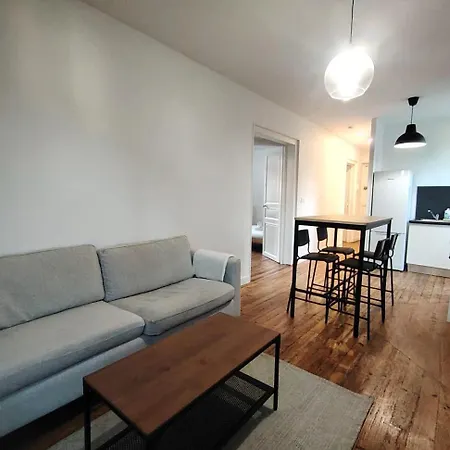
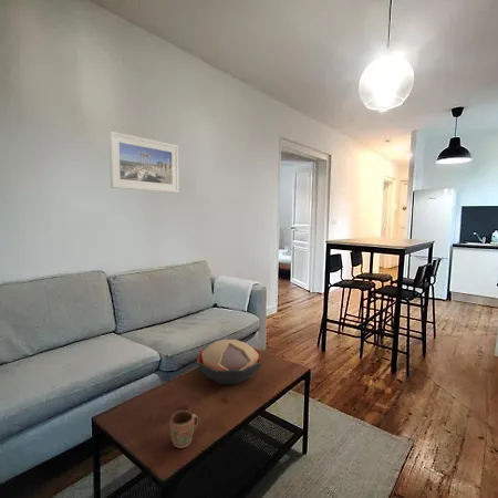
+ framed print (147, 165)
+ decorative bowl (229, 357)
+ mug (184, 428)
